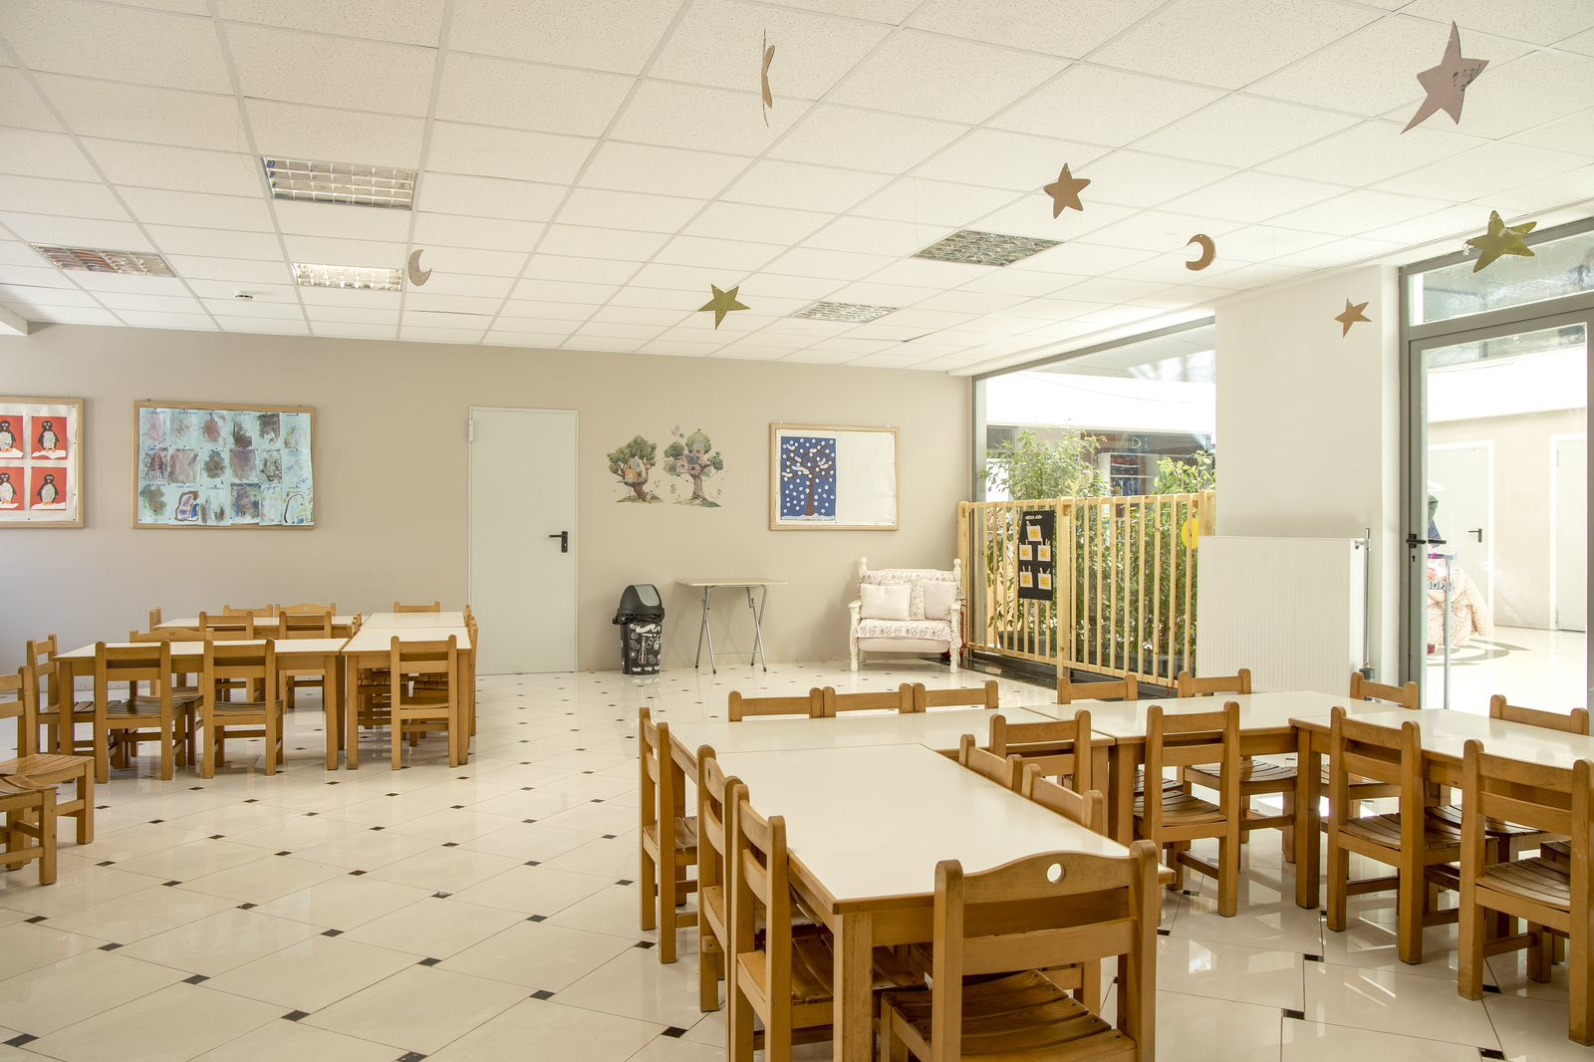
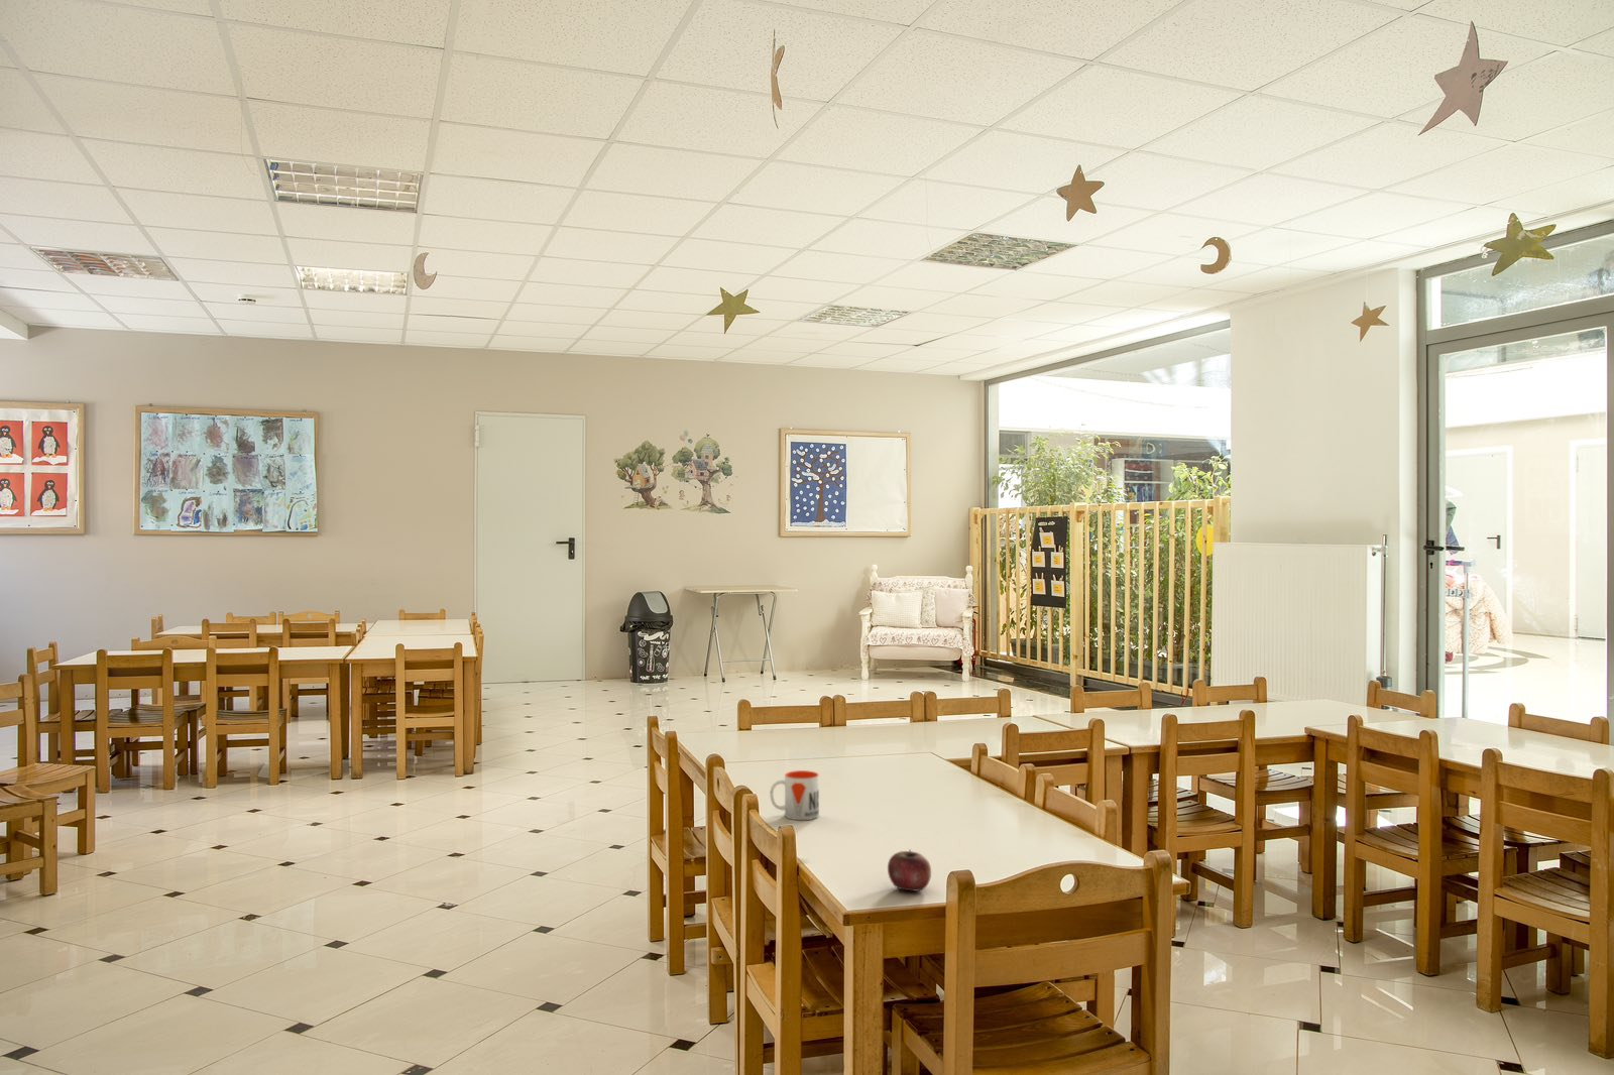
+ apple (908, 869)
+ mug (794, 794)
